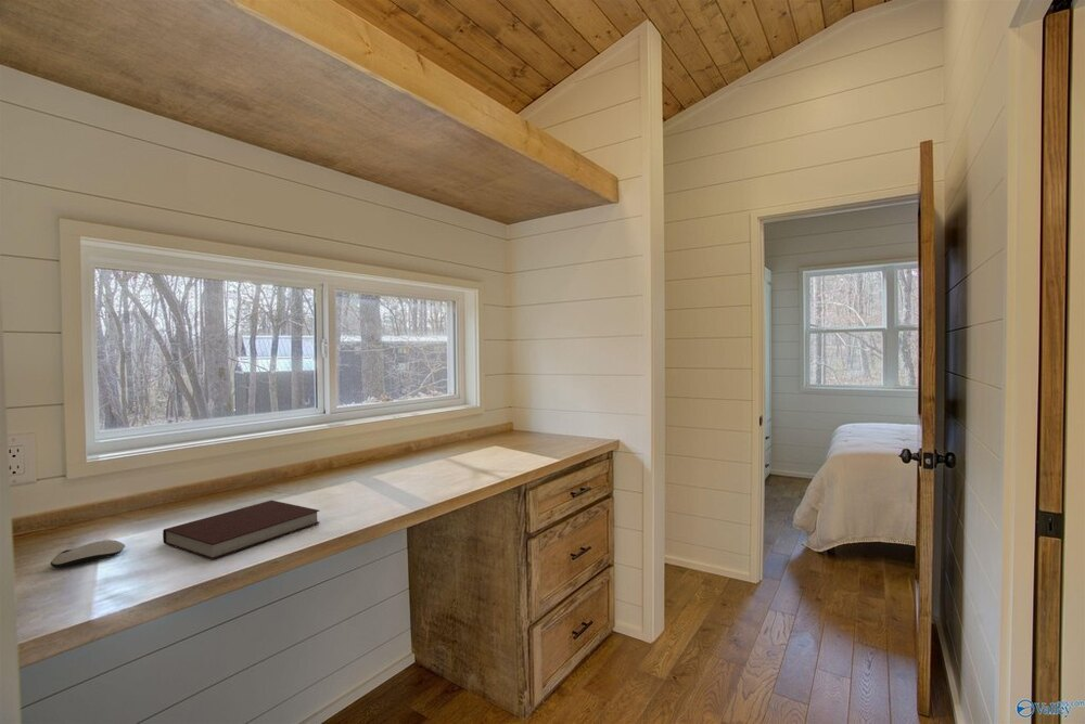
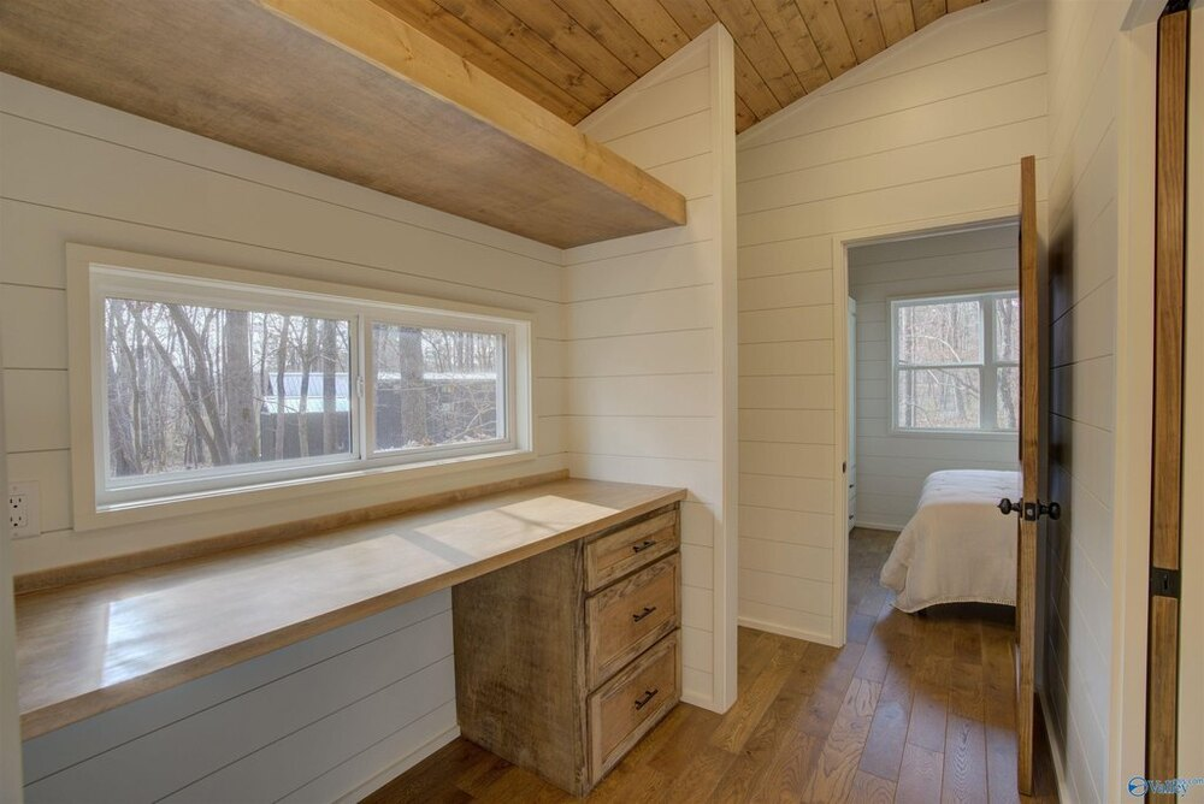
- notebook (245, 526)
- computer mouse (89, 551)
